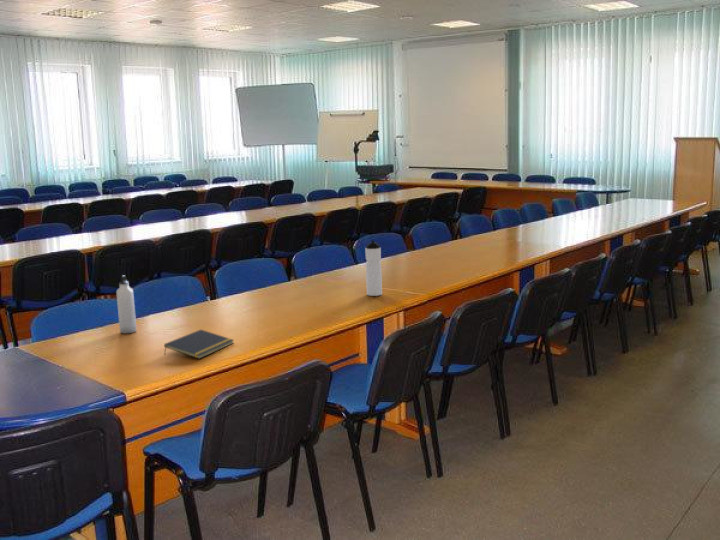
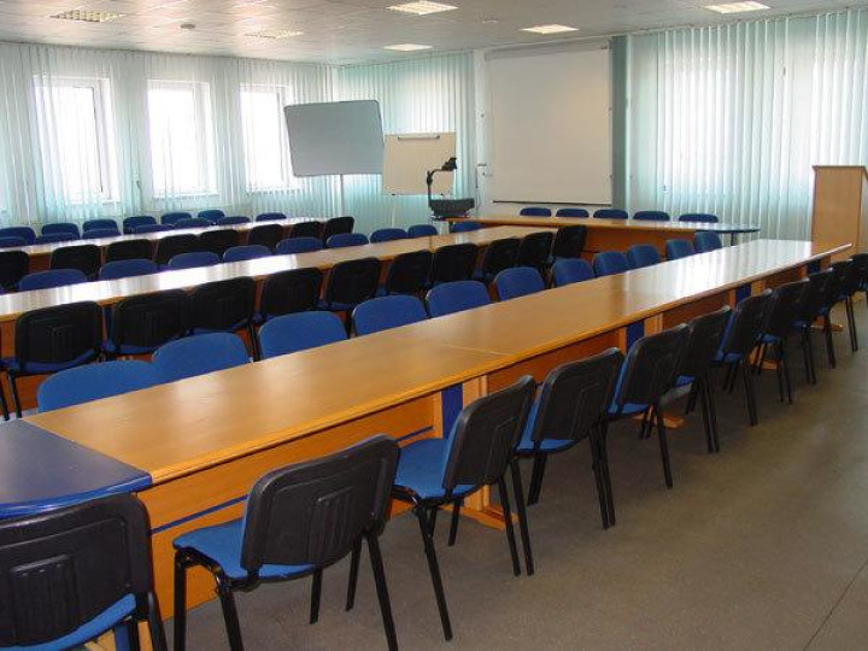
- notepad (200, 343)
- water bottle (373, 267)
- water bottle (125, 303)
